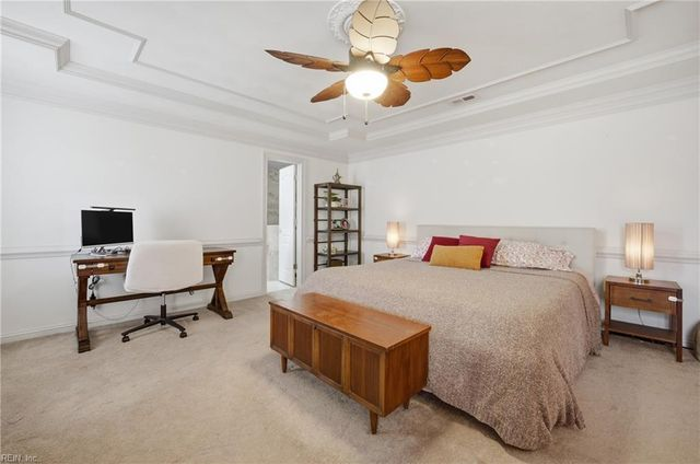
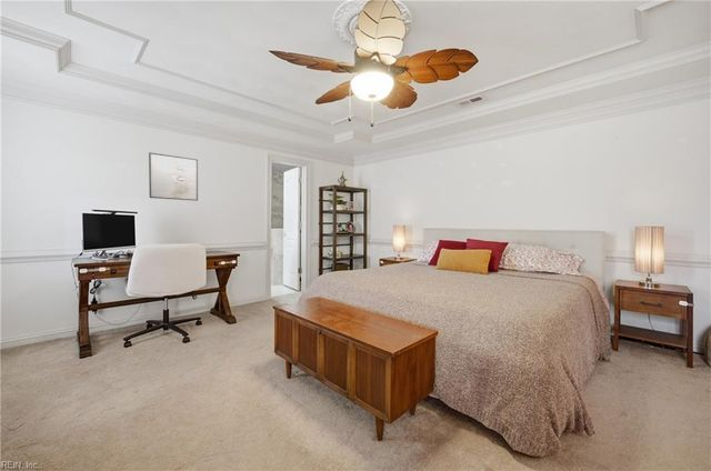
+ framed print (174, 178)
